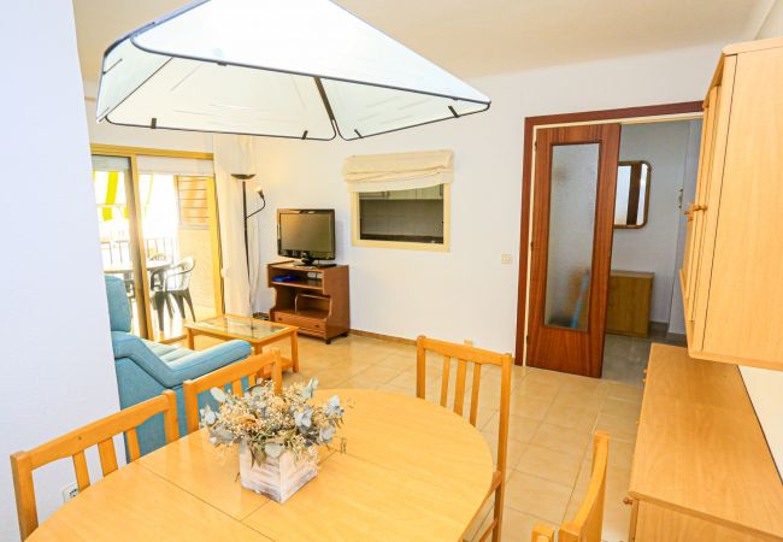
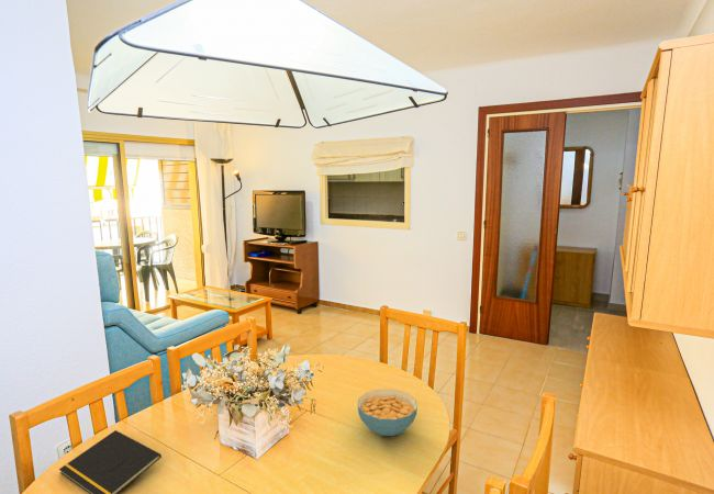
+ cereal bowl (387, 416)
+ notepad (110, 463)
